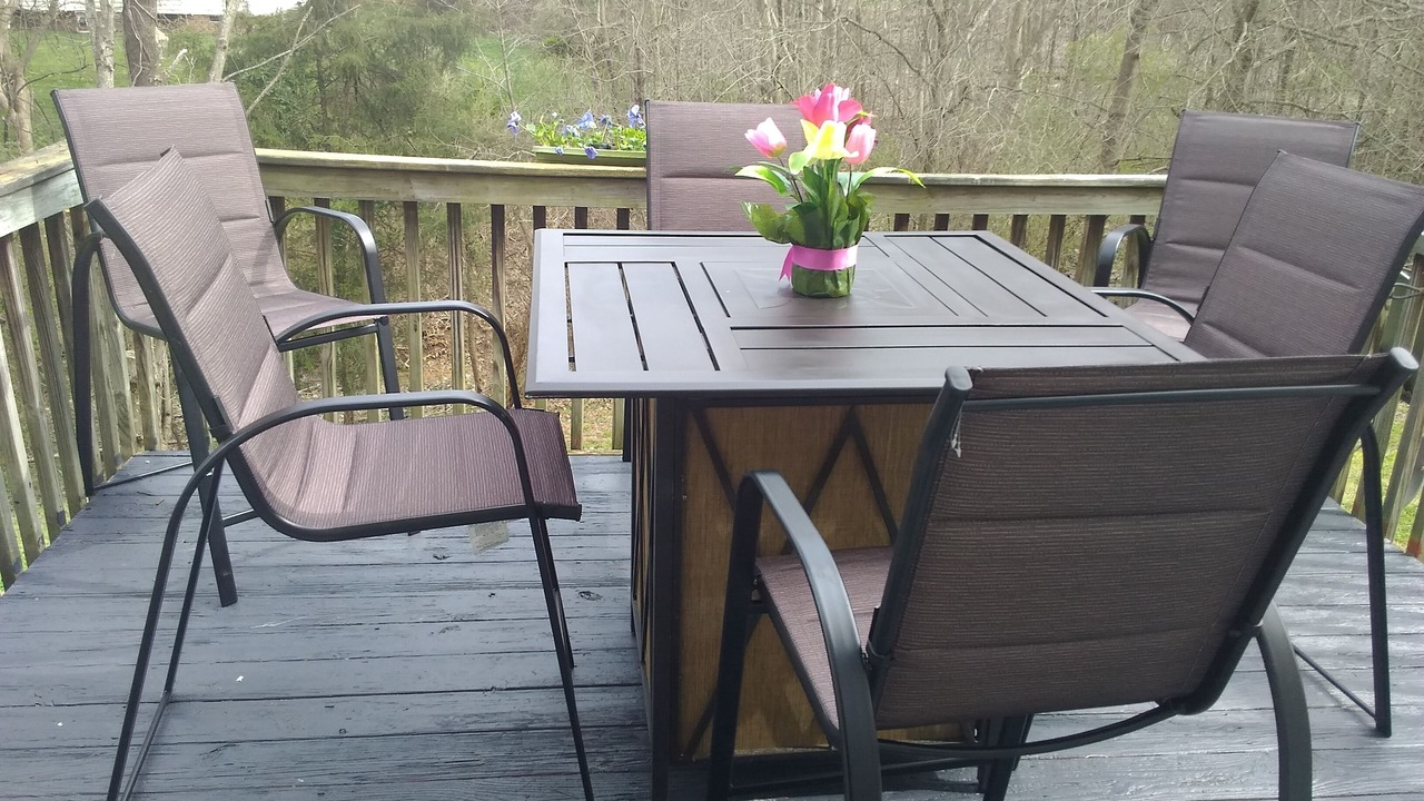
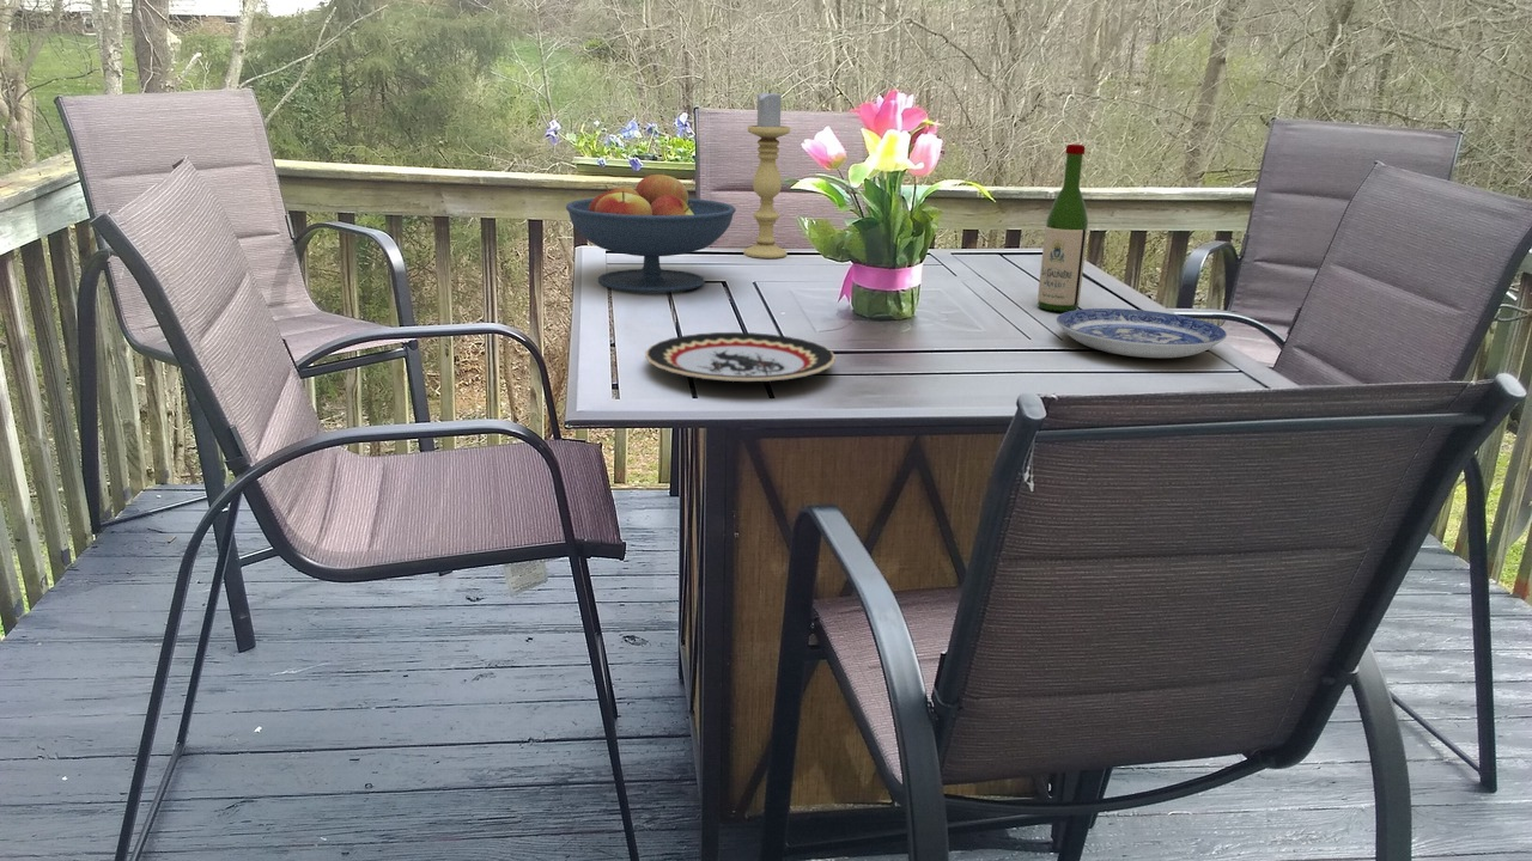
+ fruit bowl (651, 231)
+ plate (740, 360)
+ plate (1137, 336)
+ wine bottle (1066, 227)
+ candle holder (767, 173)
